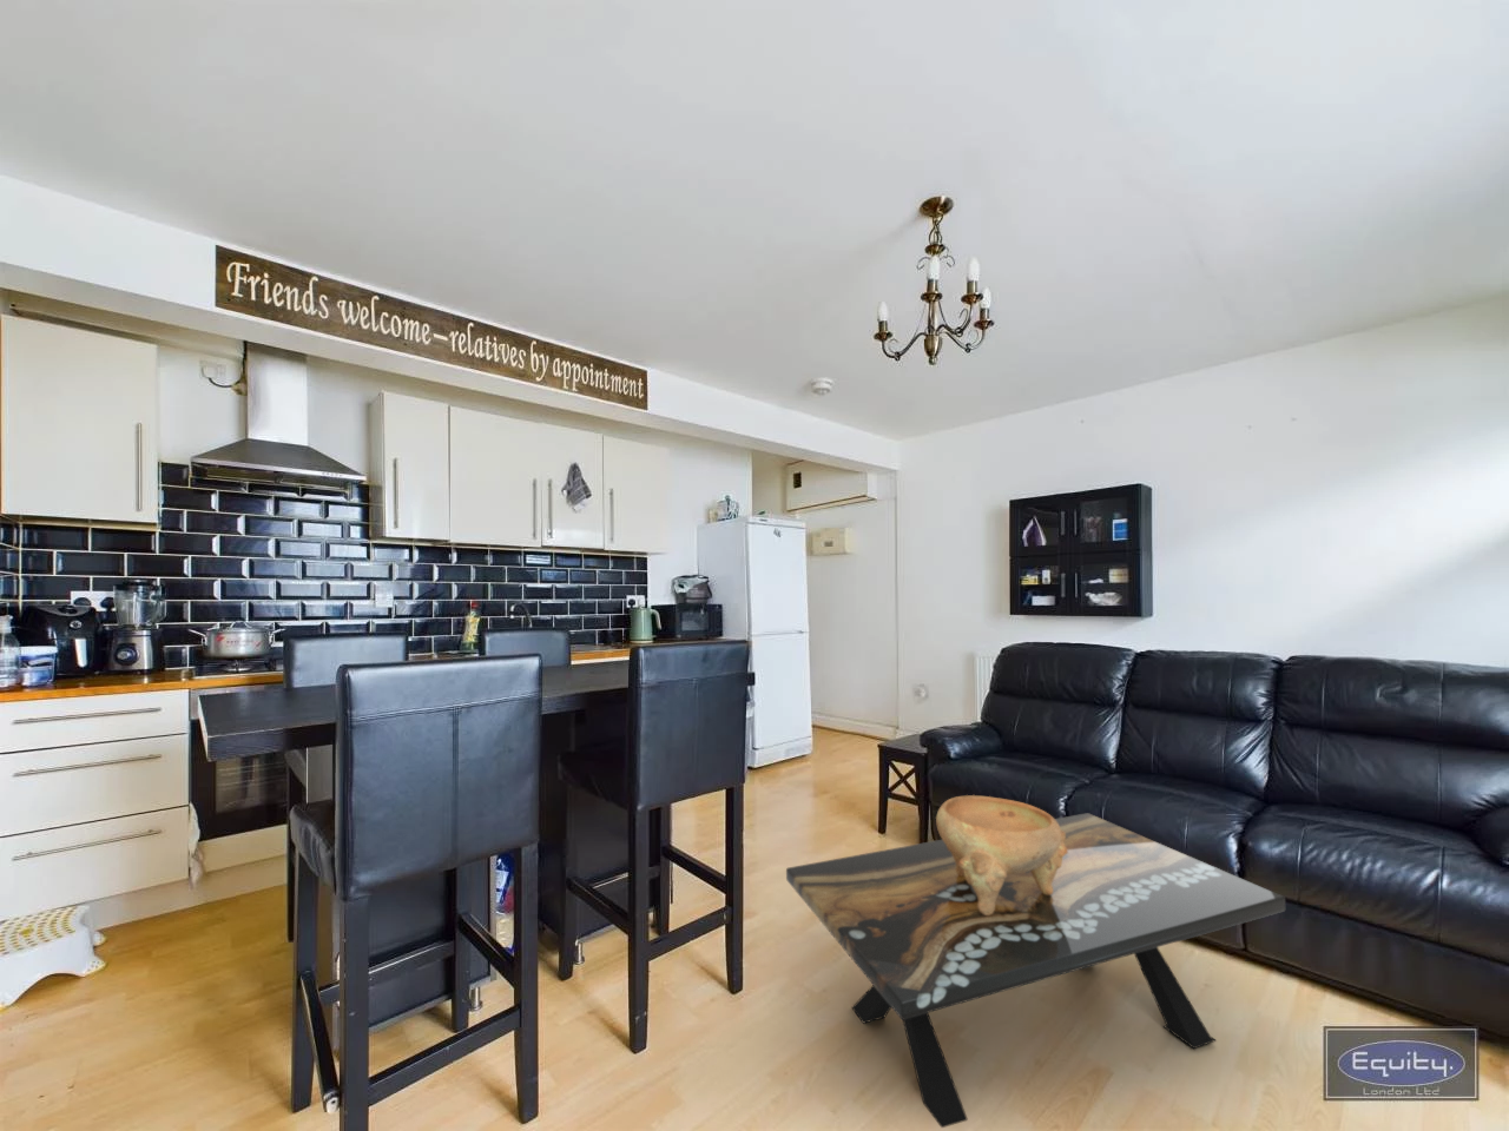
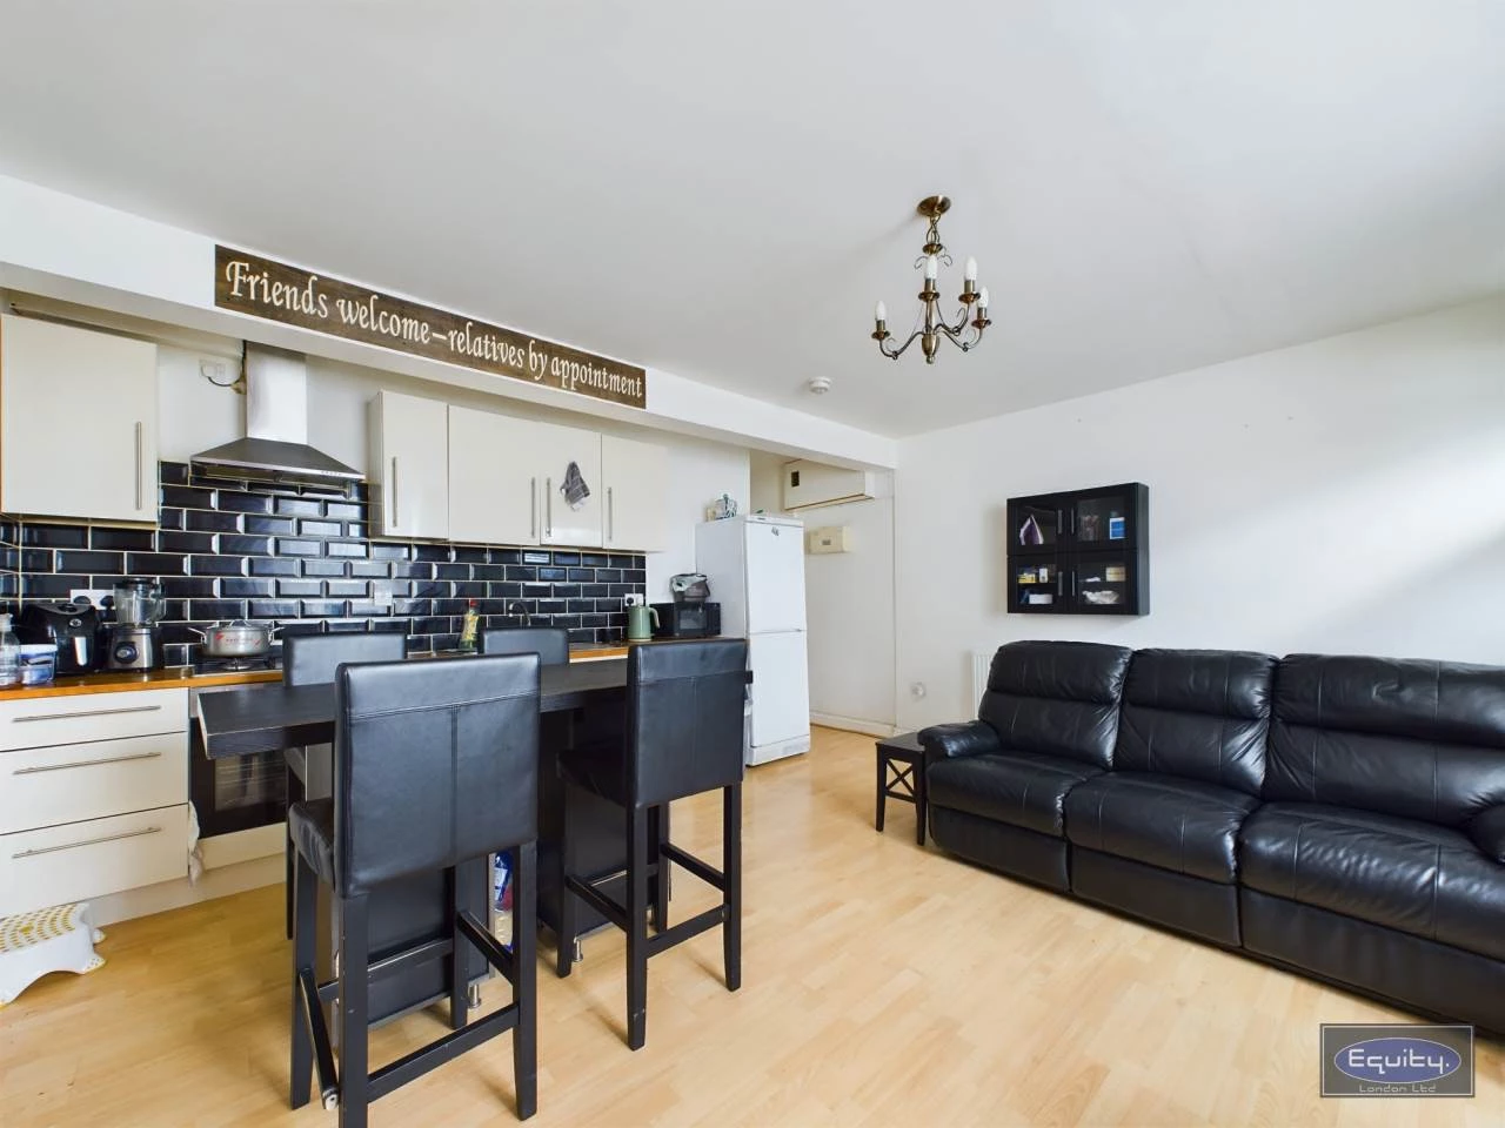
- coffee table (1022, 952)
- decorative bowl (1002, 852)
